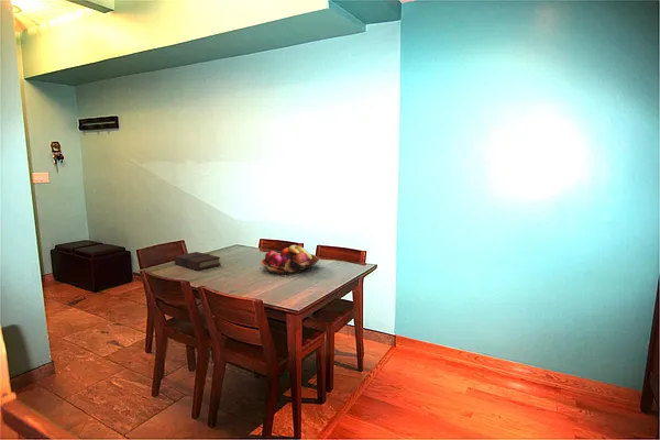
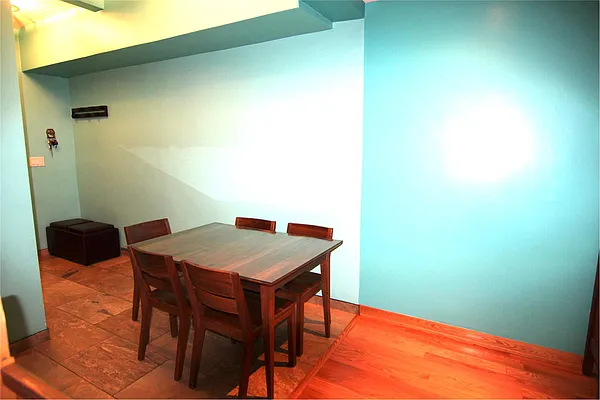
- book (197, 260)
- fruit basket (290, 258)
